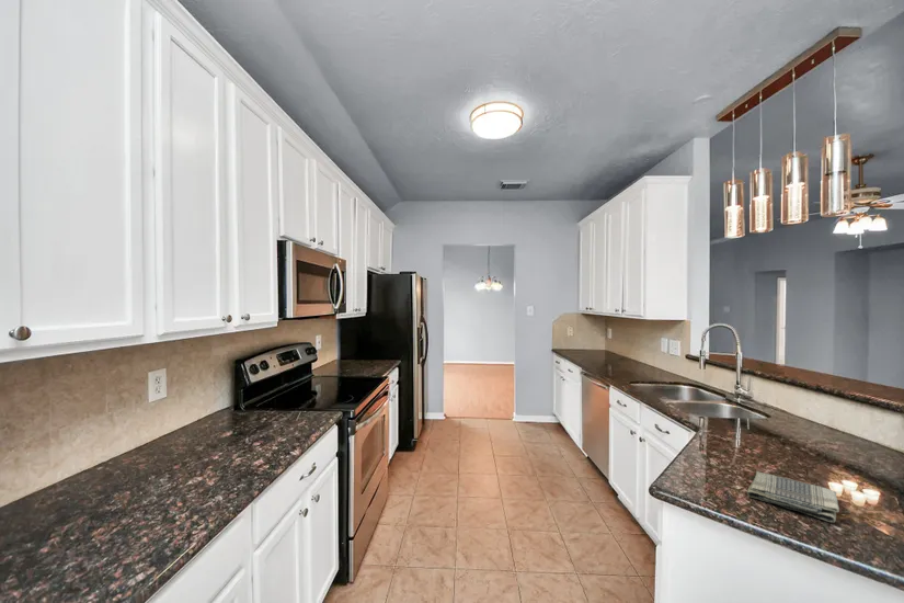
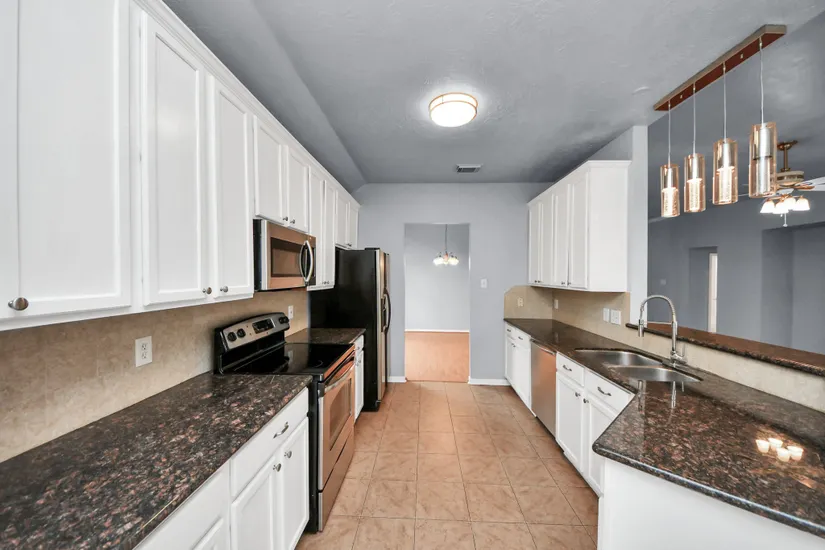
- dish towel (791, 491)
